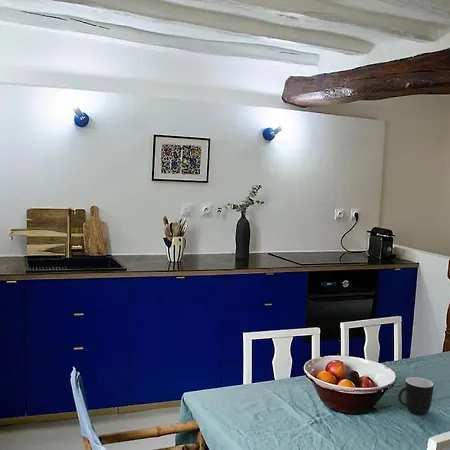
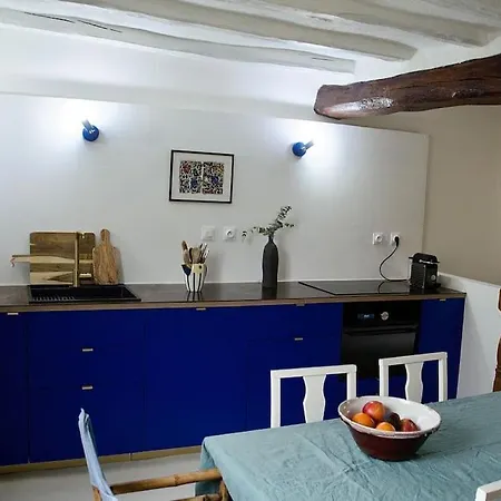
- mug (414, 396)
